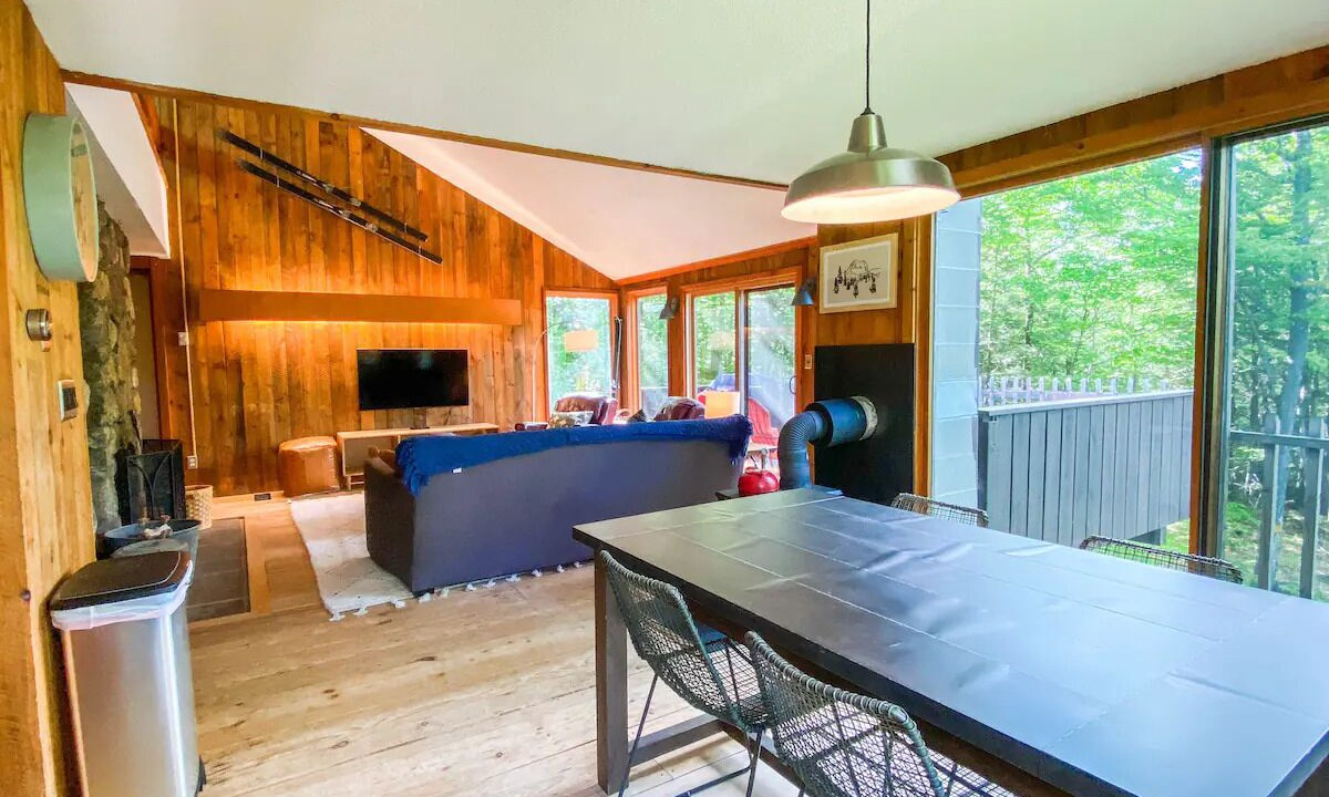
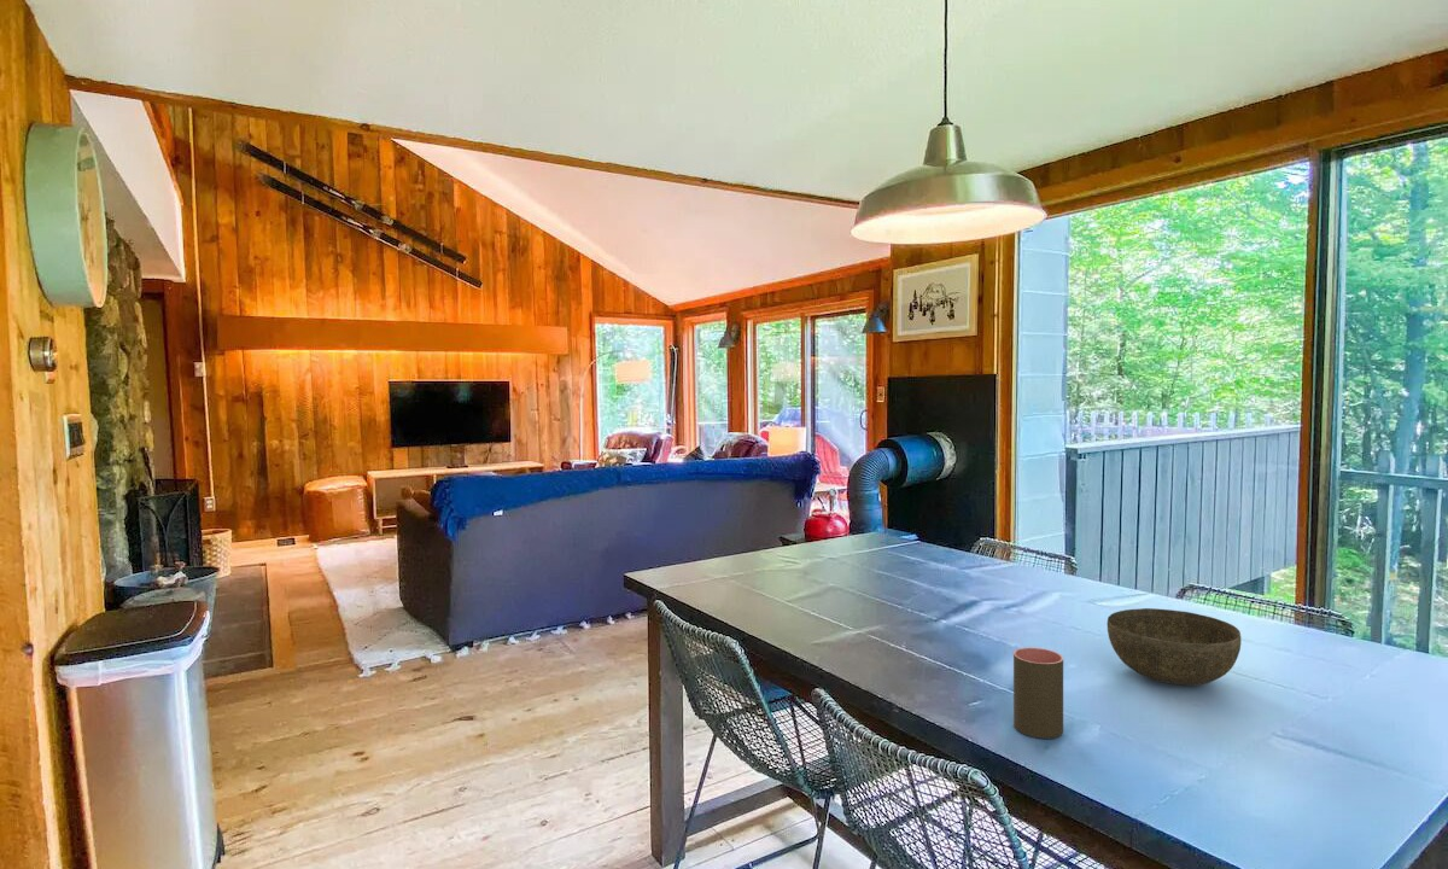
+ cup (1038, 692)
+ bowl (1170, 649)
